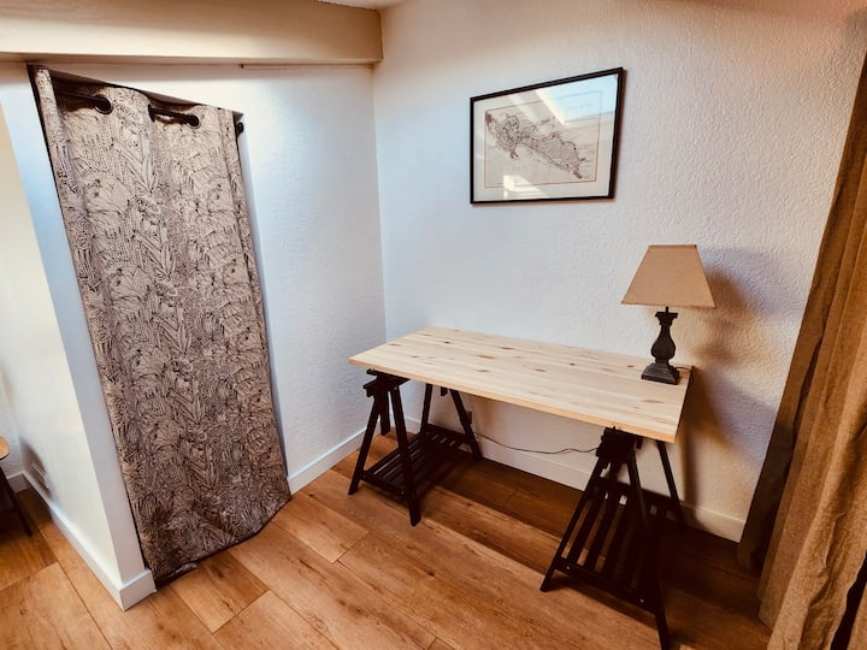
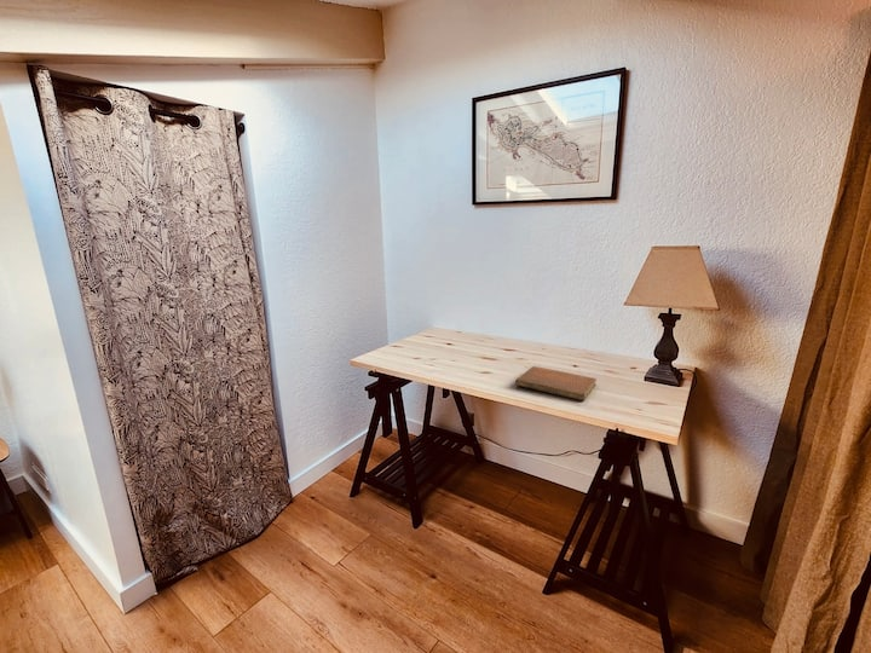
+ notebook (555, 381)
